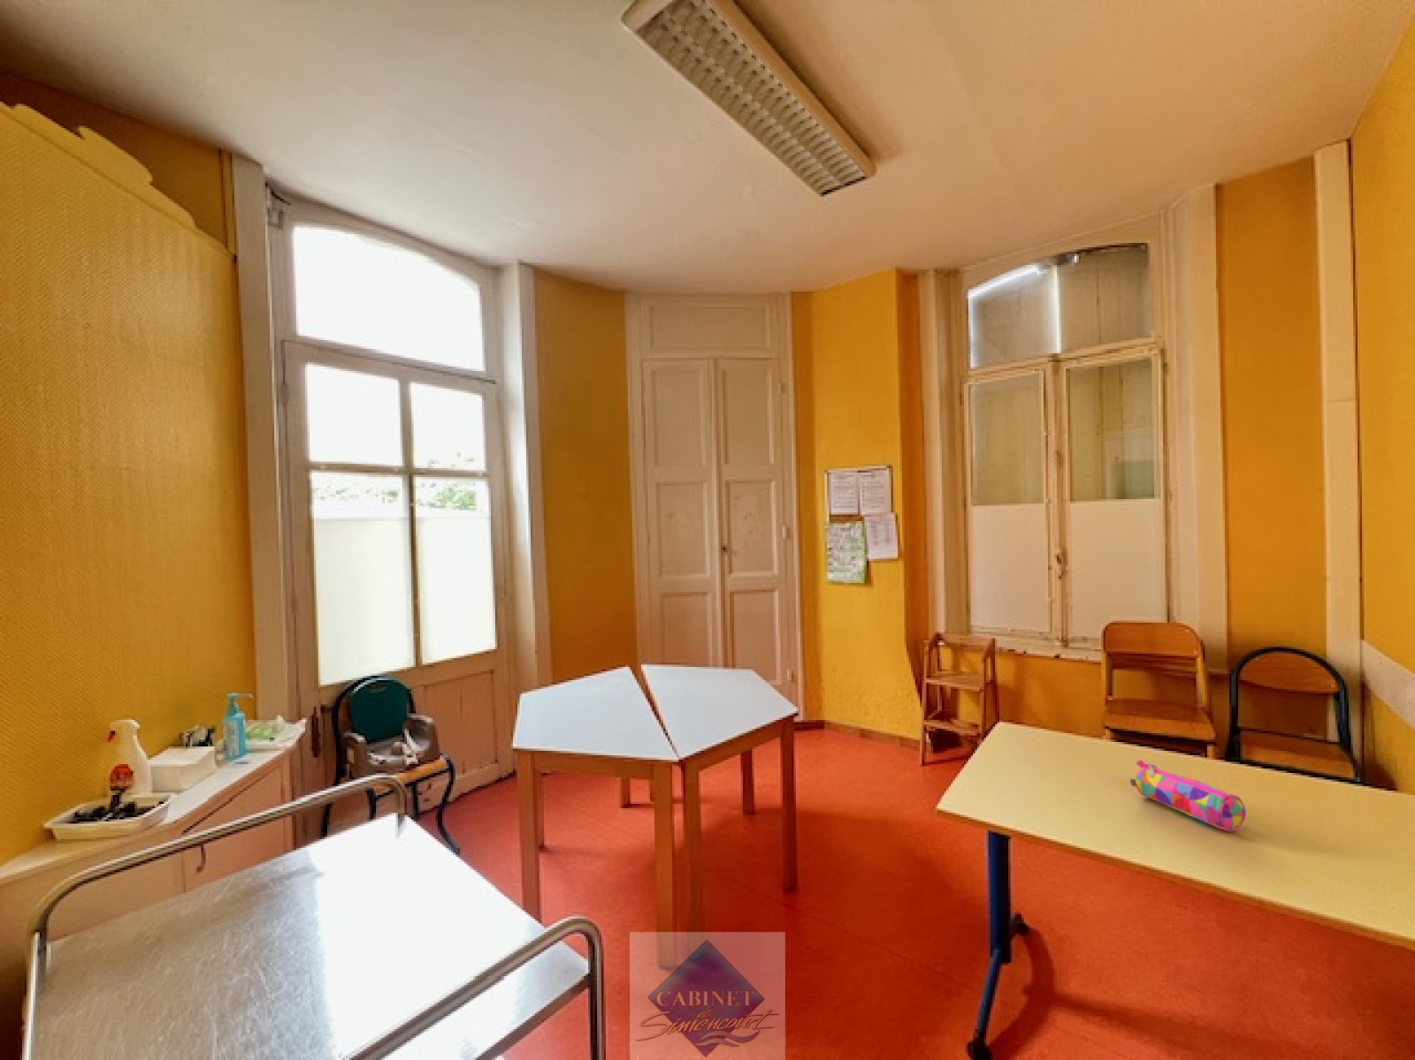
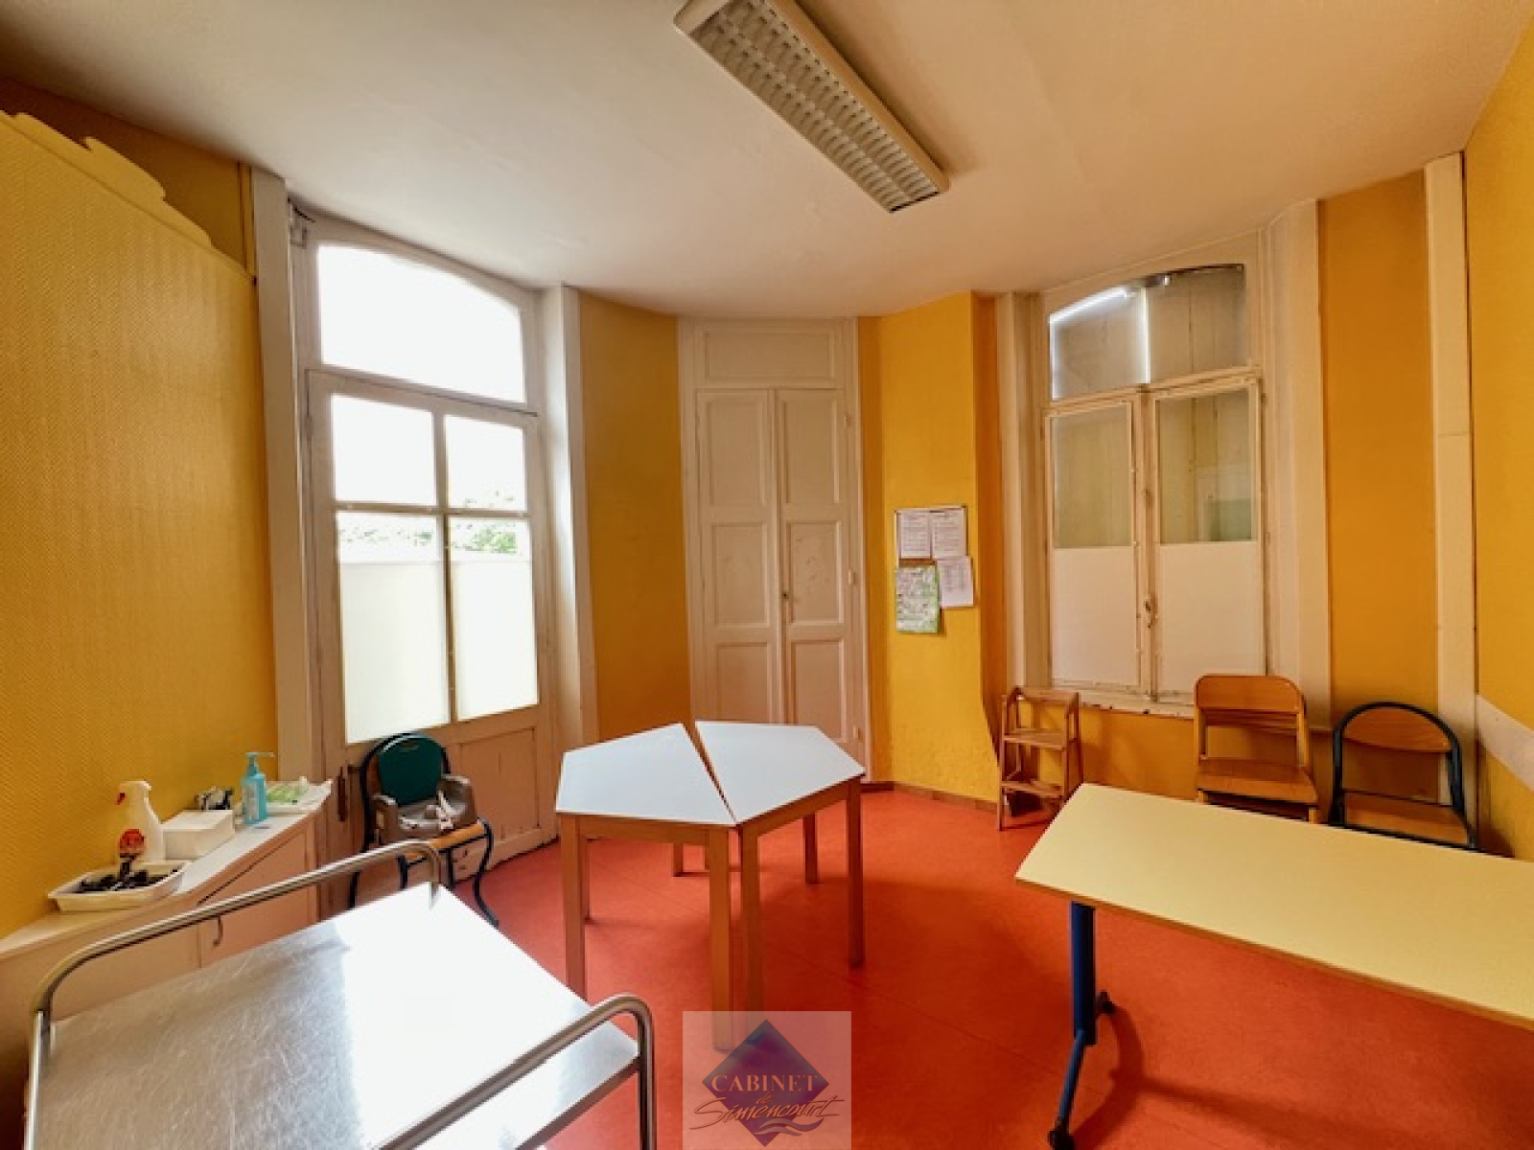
- pencil case (1184, 794)
